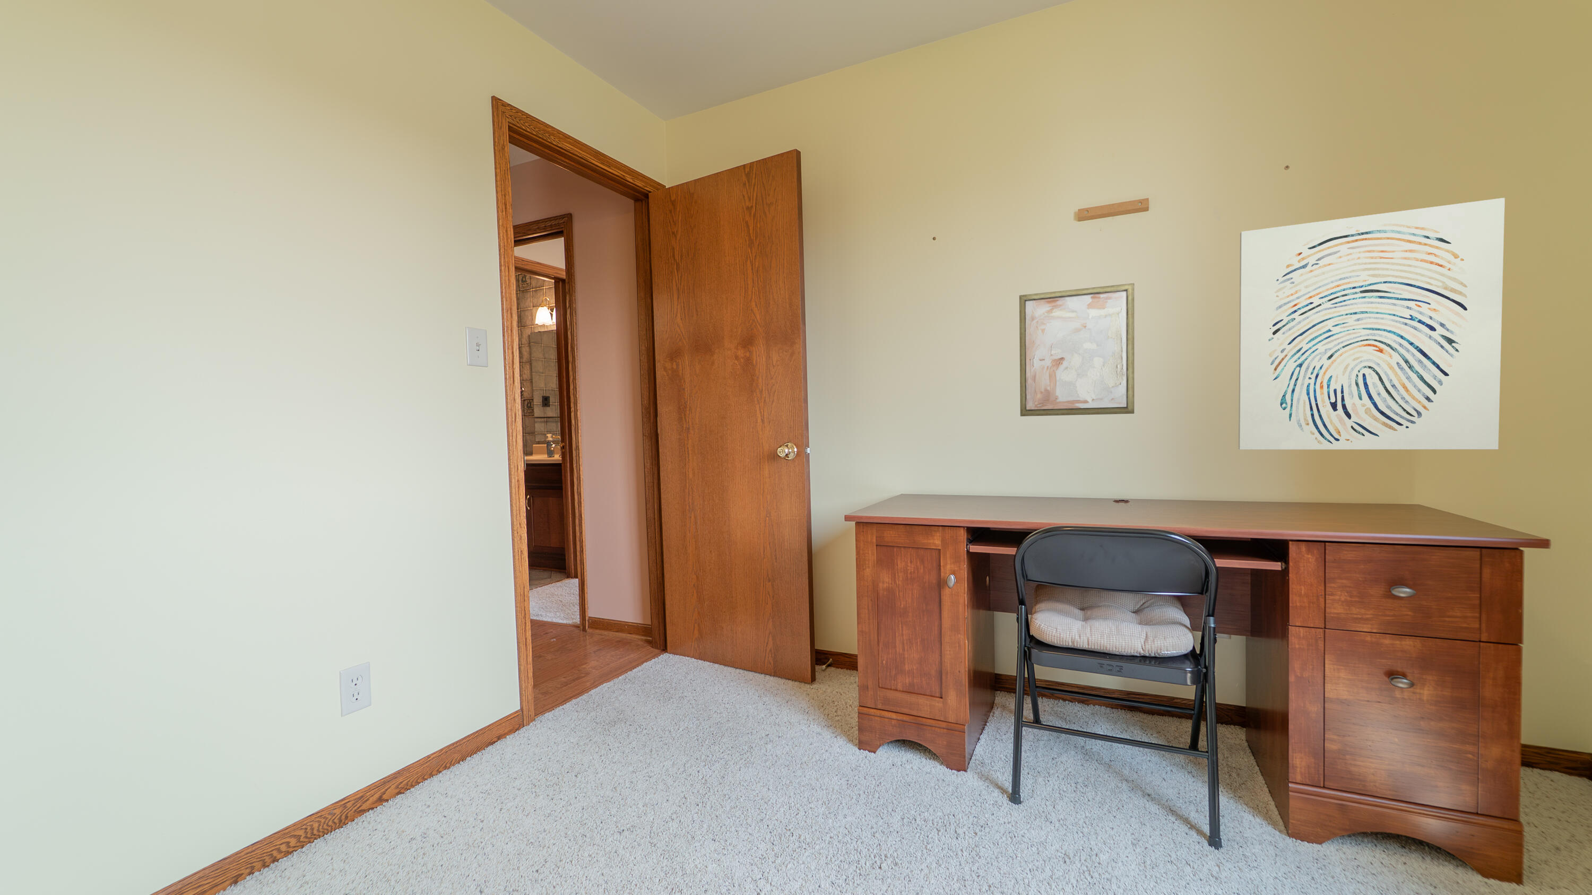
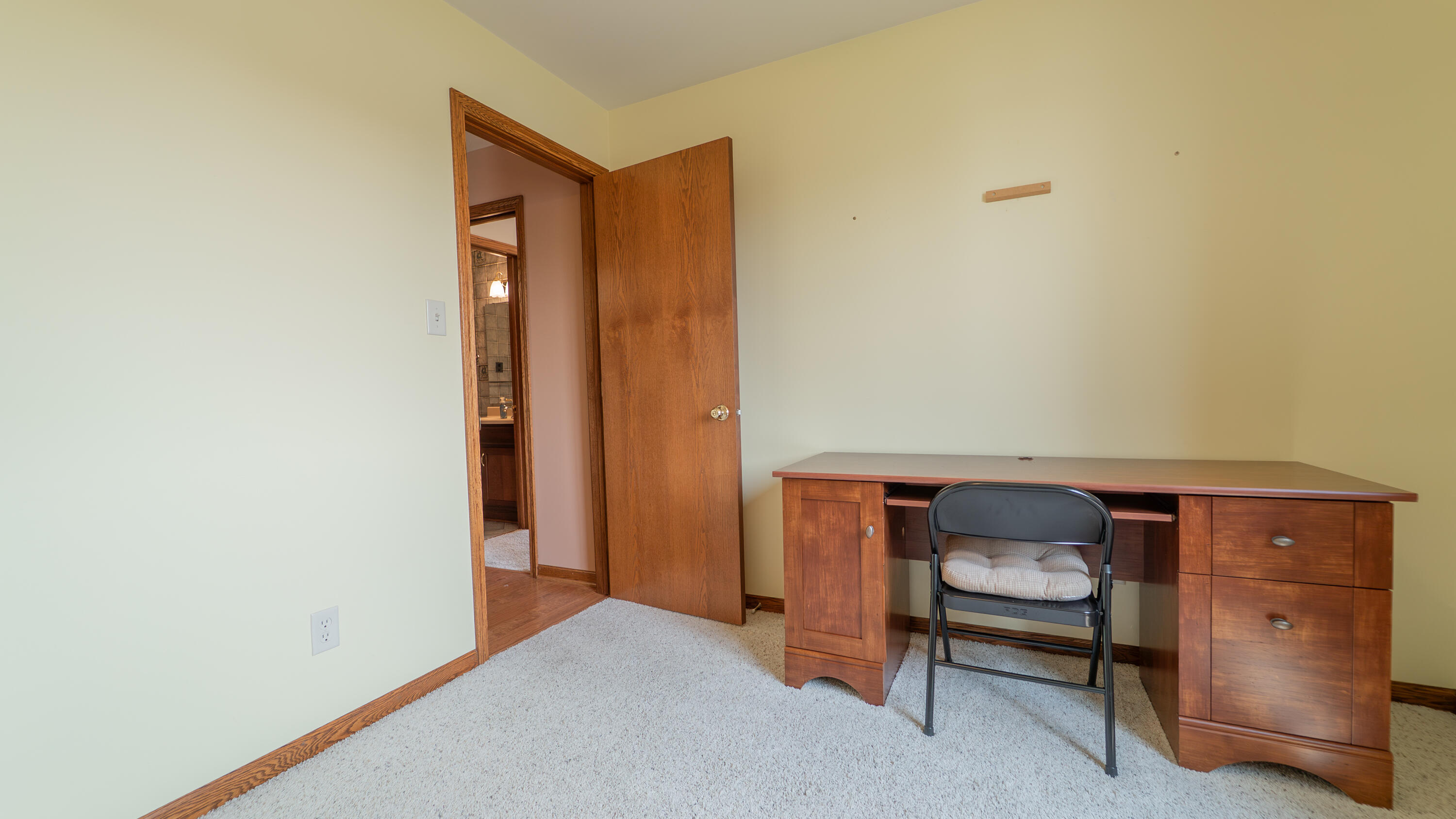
- wall art (1075, 352)
- wall art (1360, 333)
